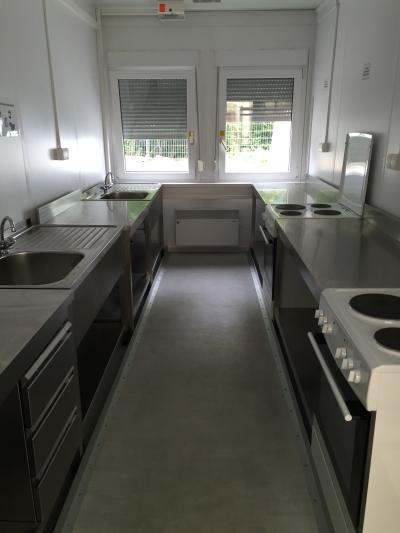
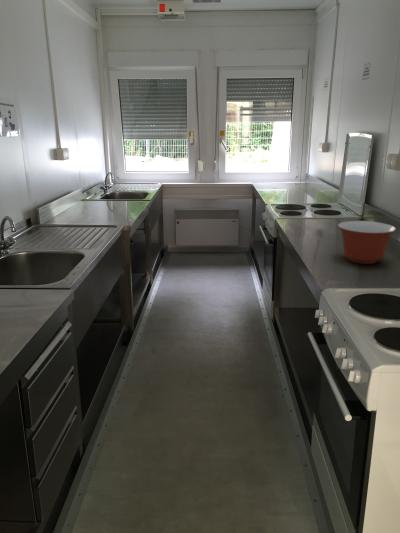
+ mixing bowl (364, 243)
